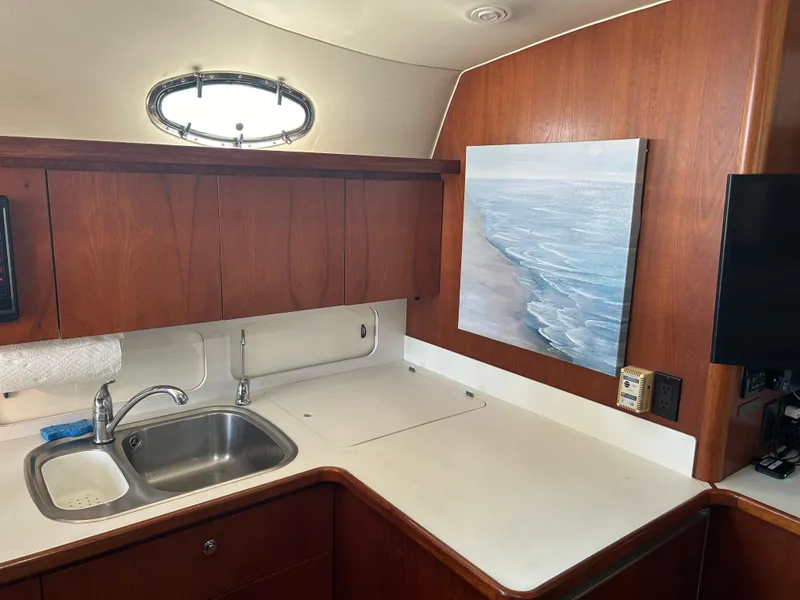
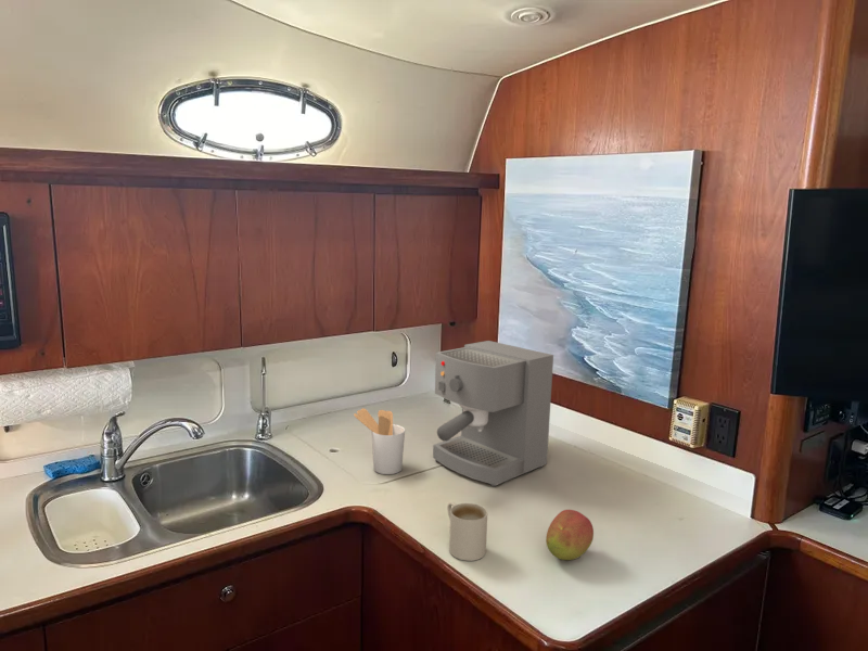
+ mug (463, 527)
+ coffee maker (492, 411)
+ fruit (569, 535)
+ utensil holder (379, 438)
